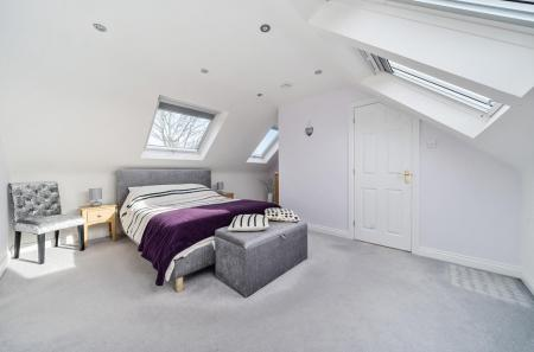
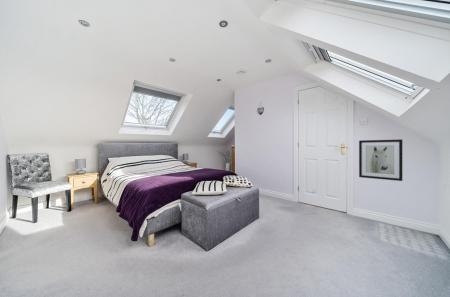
+ wall art (379, 159)
